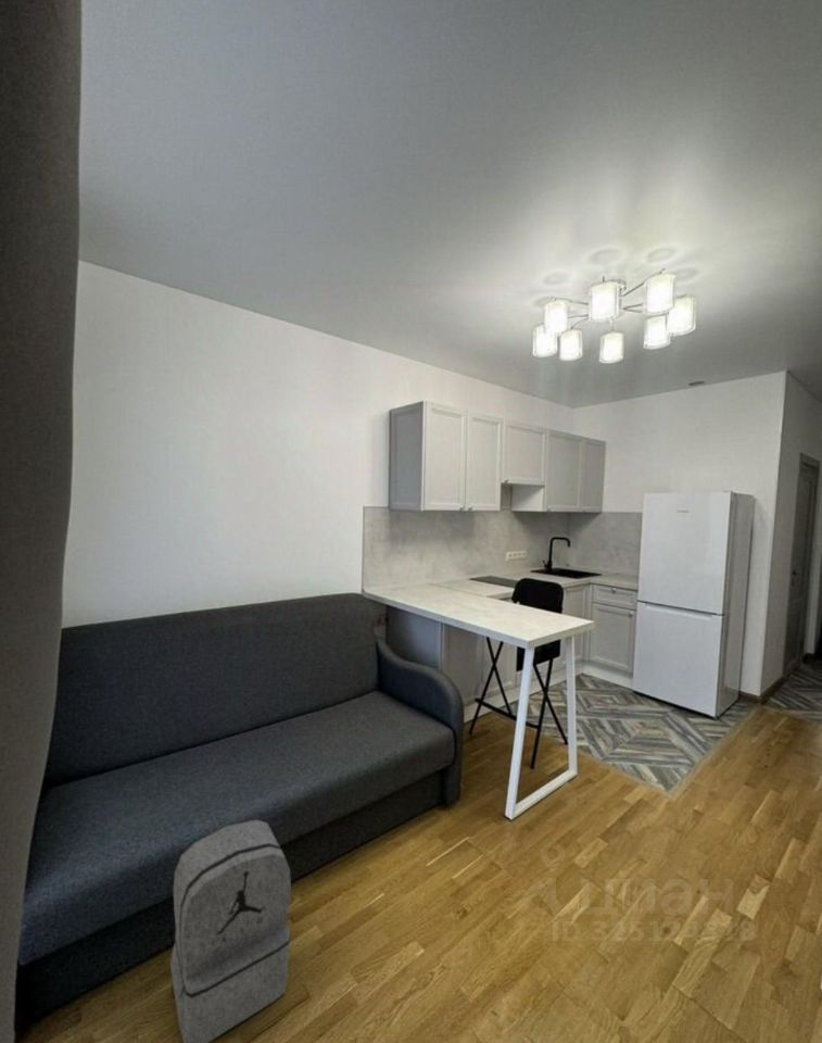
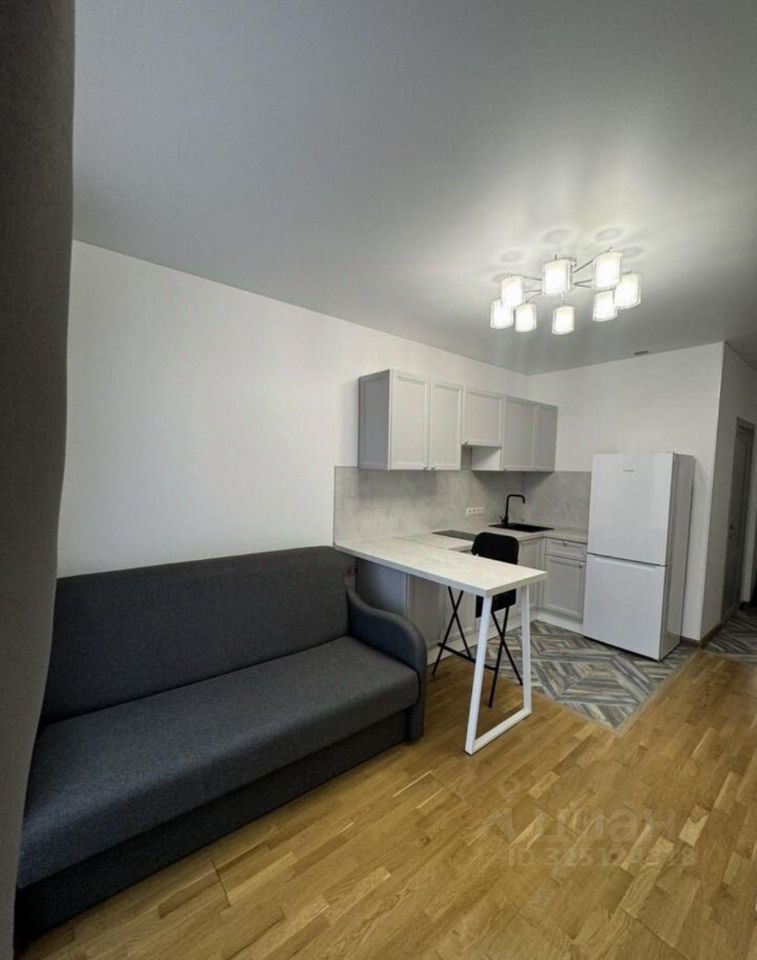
- backpack (229, 907)
